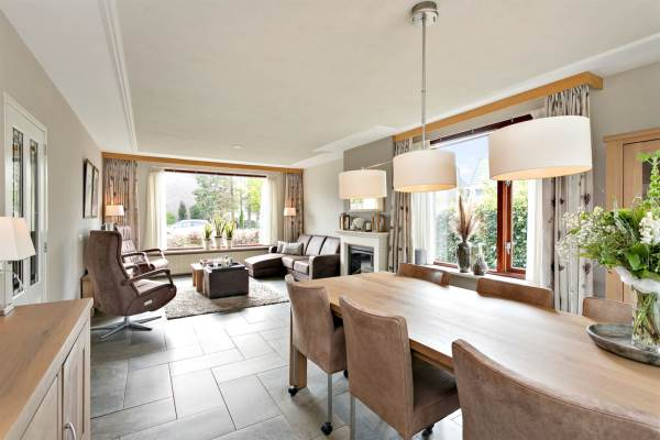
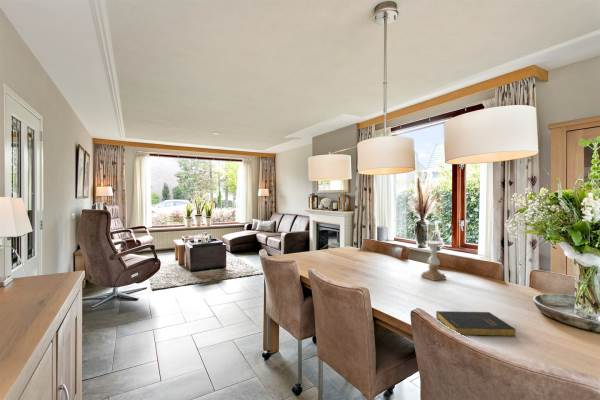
+ candle holder (433, 259)
+ book (471, 322)
